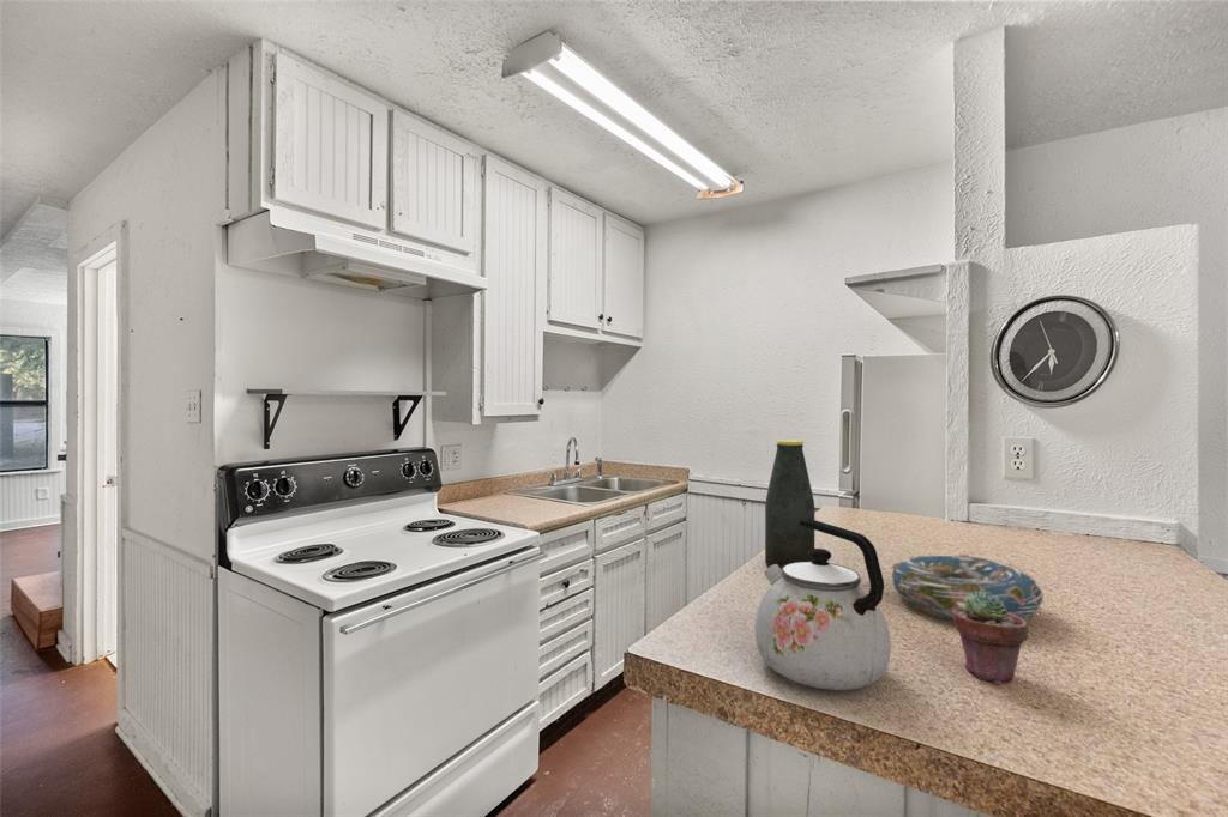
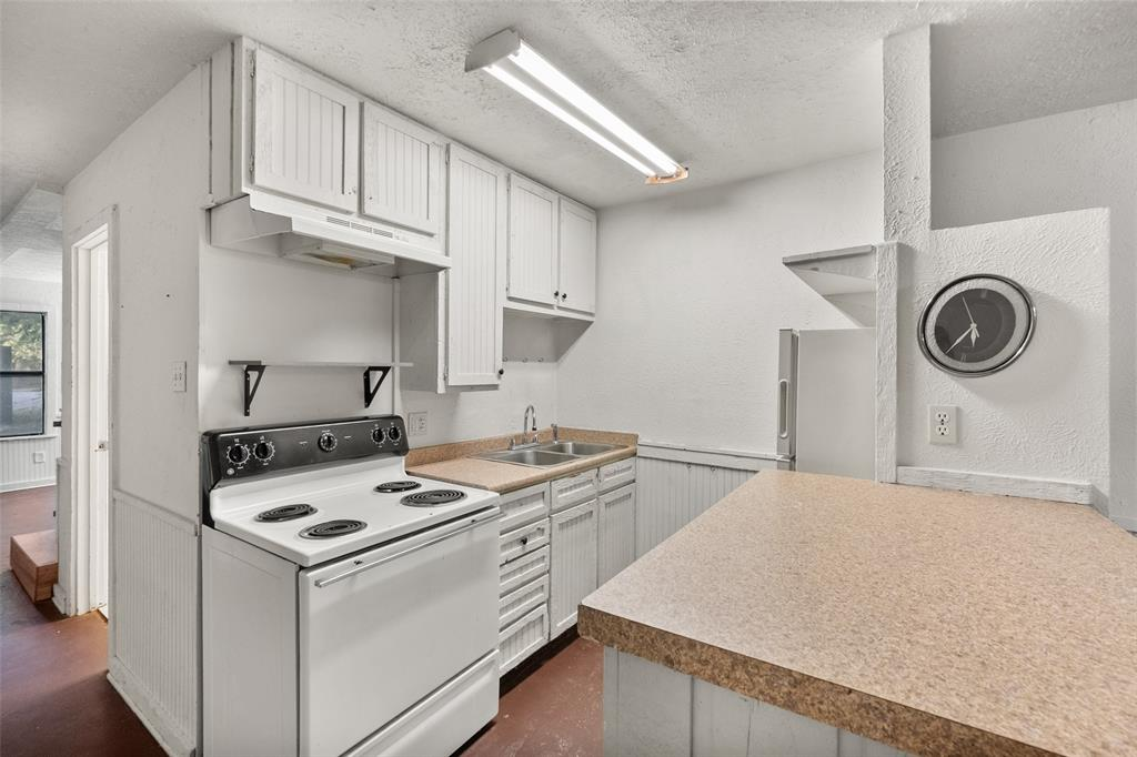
- decorative bowl (962, 585)
- potted succulent (988, 633)
- bottle (789, 503)
- kettle (818, 594)
